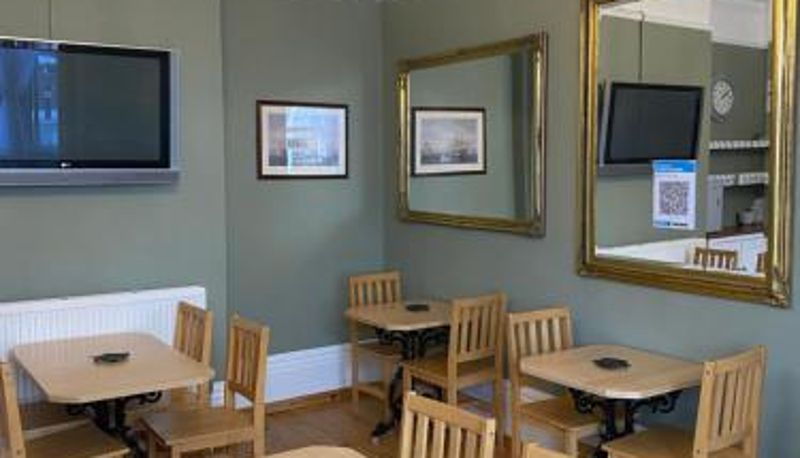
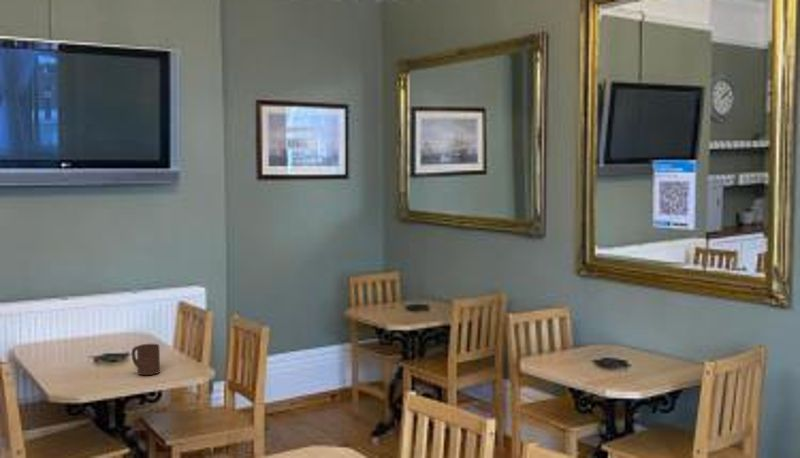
+ cup (145, 359)
